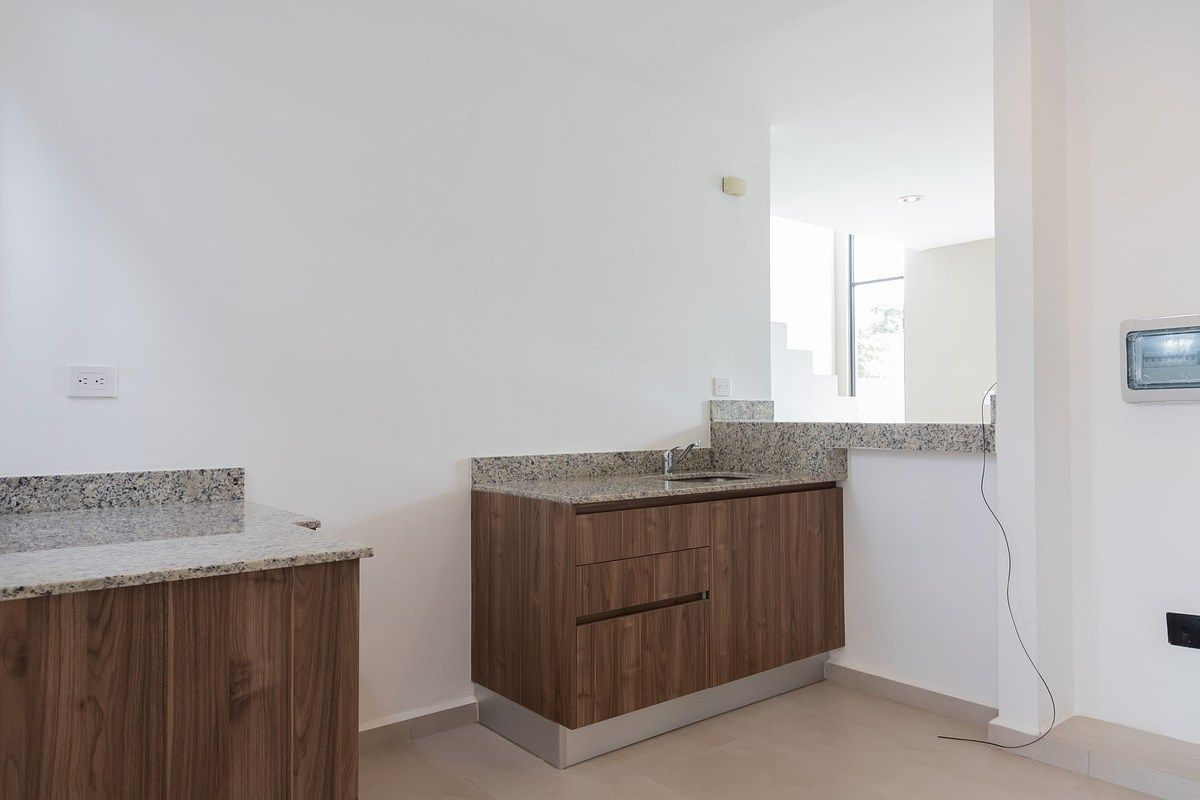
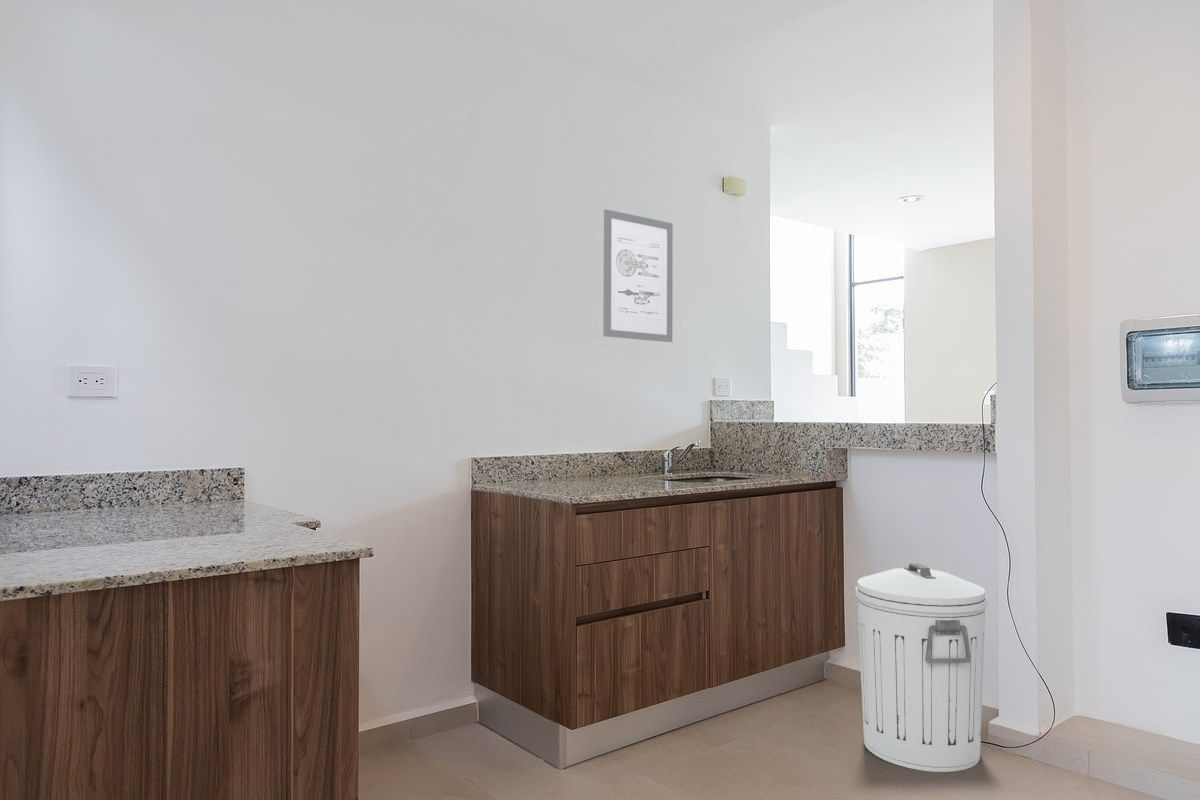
+ trash can (919, 656)
+ wall art (639, 278)
